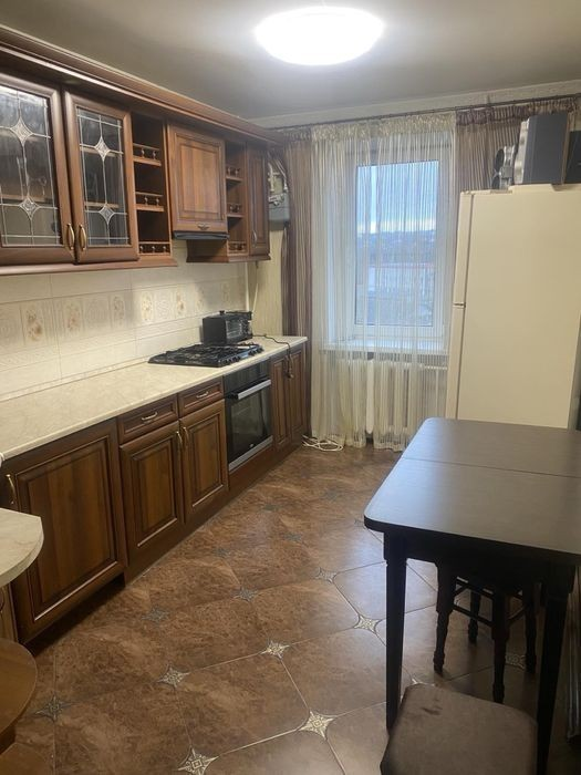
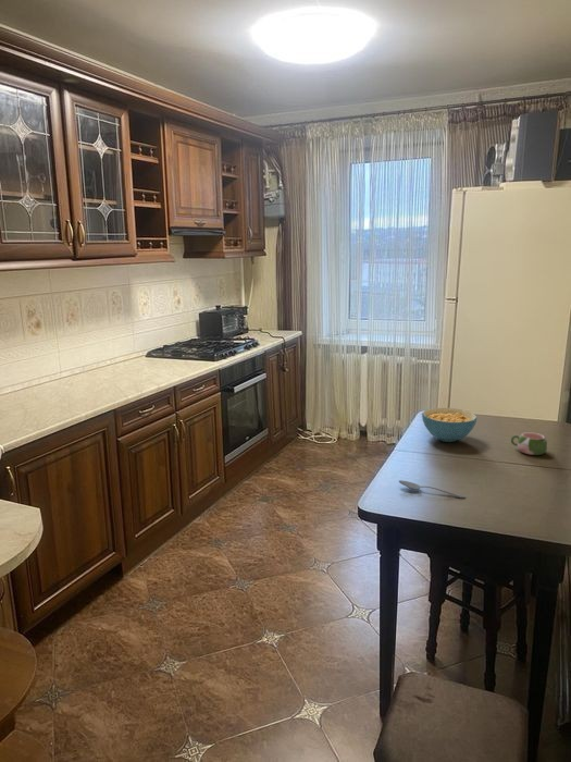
+ spoon (432, 488)
+ mug (529, 443)
+ cereal bowl (448, 427)
